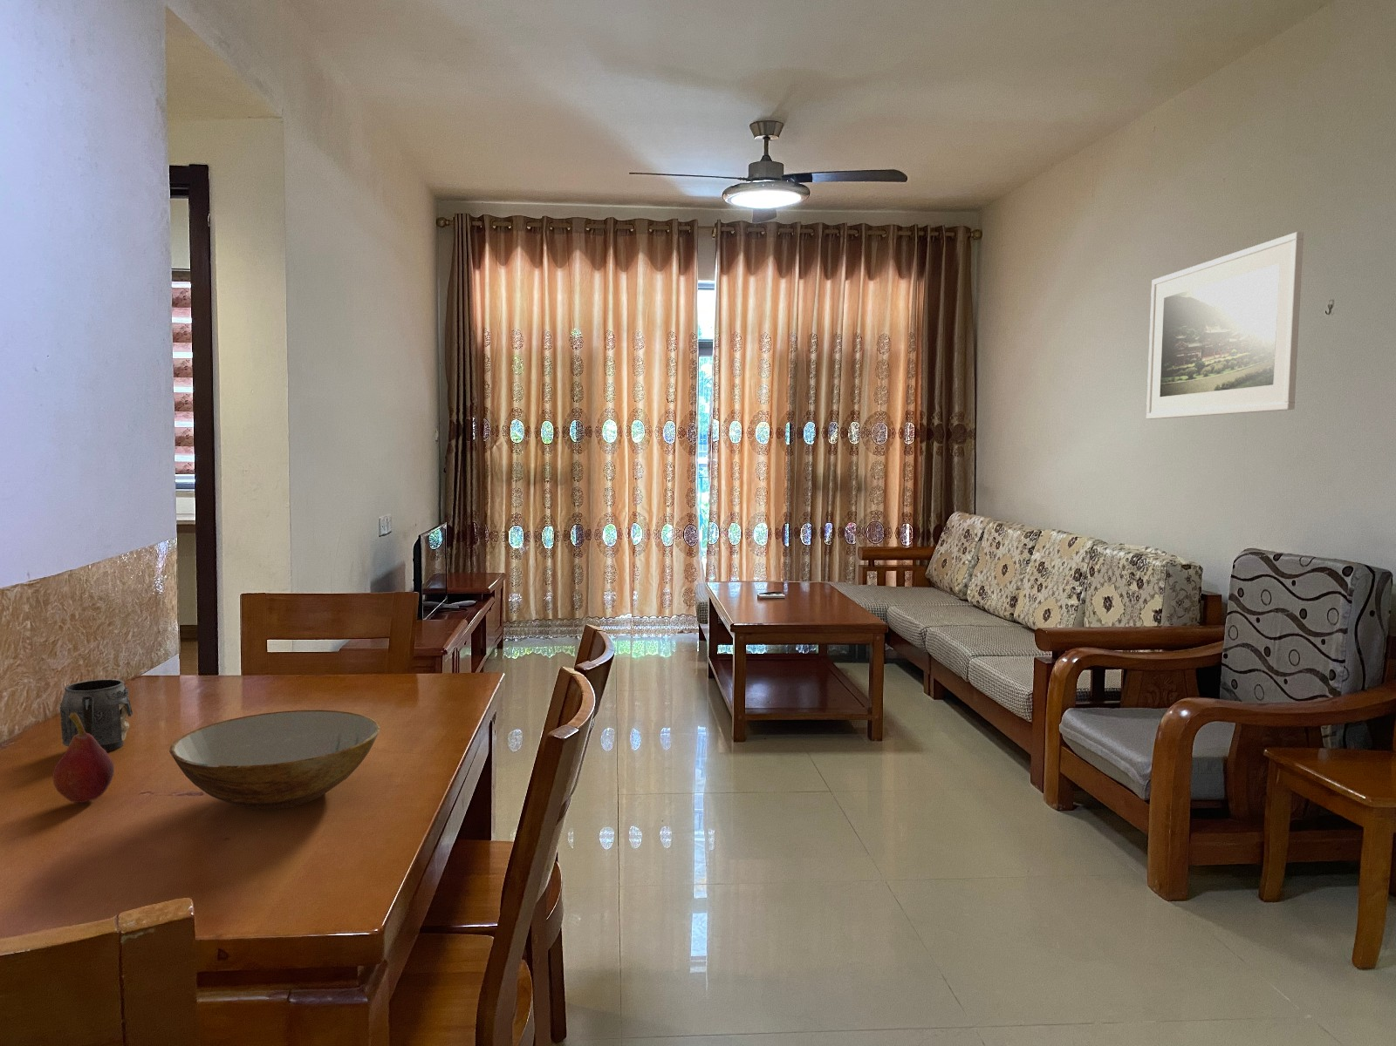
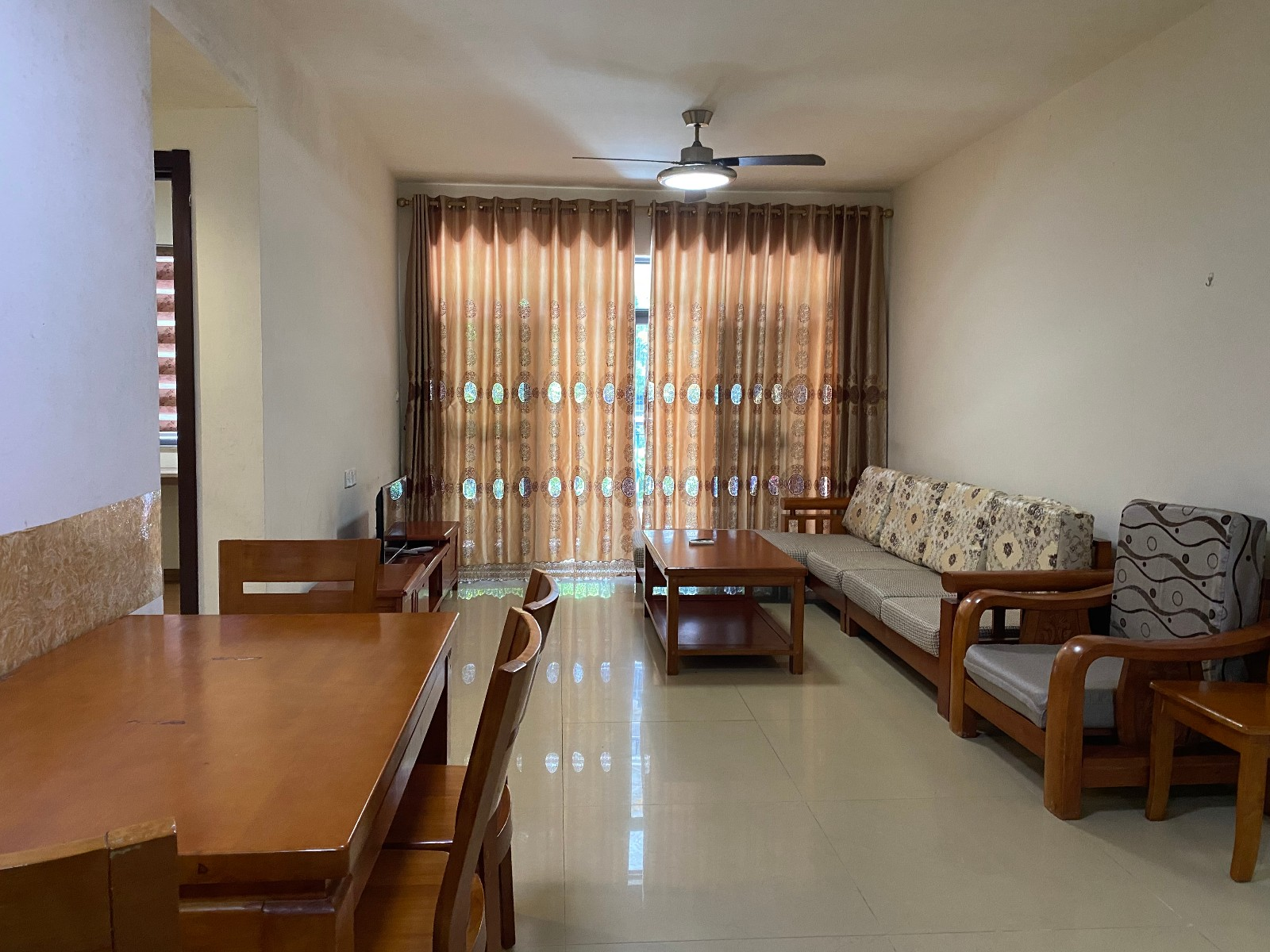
- bowl (279, 765)
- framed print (1215, 336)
- mug (95, 719)
- fruit (82, 755)
